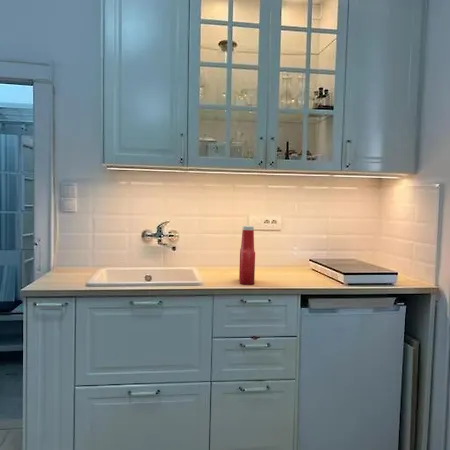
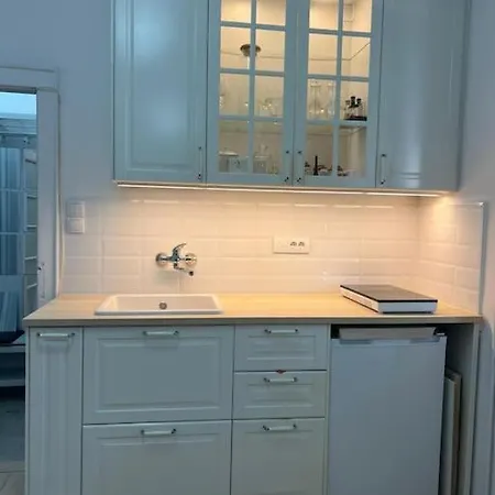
- soap bottle (247, 253)
